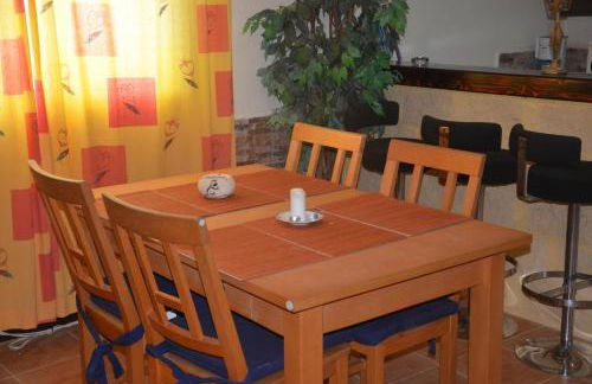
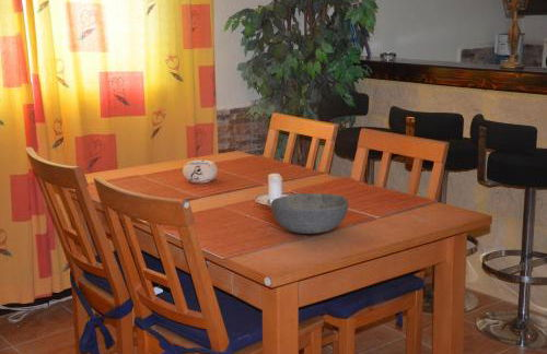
+ bowl (310, 215)
